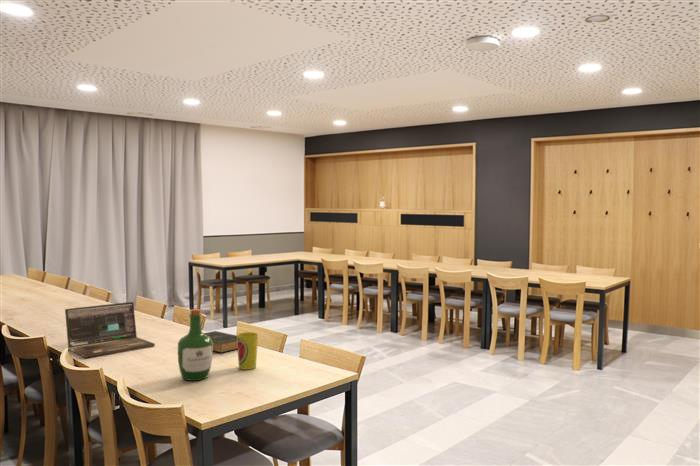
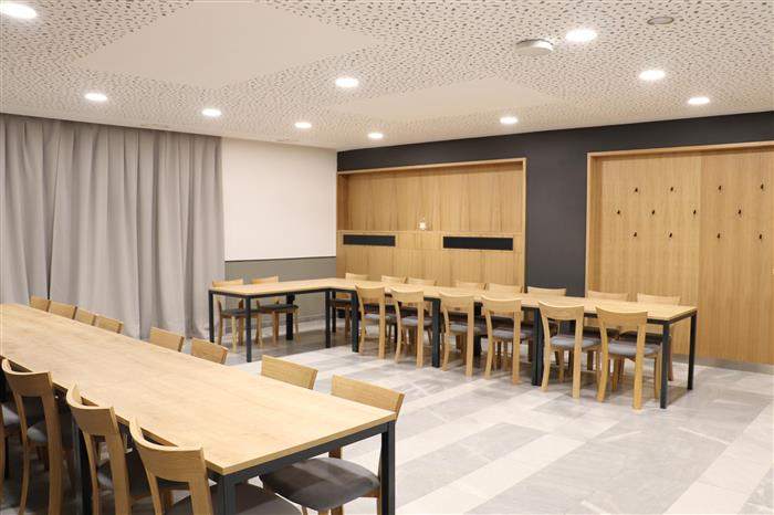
- cup (247, 350)
- laptop (110, 327)
- wine bottle (195, 343)
- book (218, 341)
